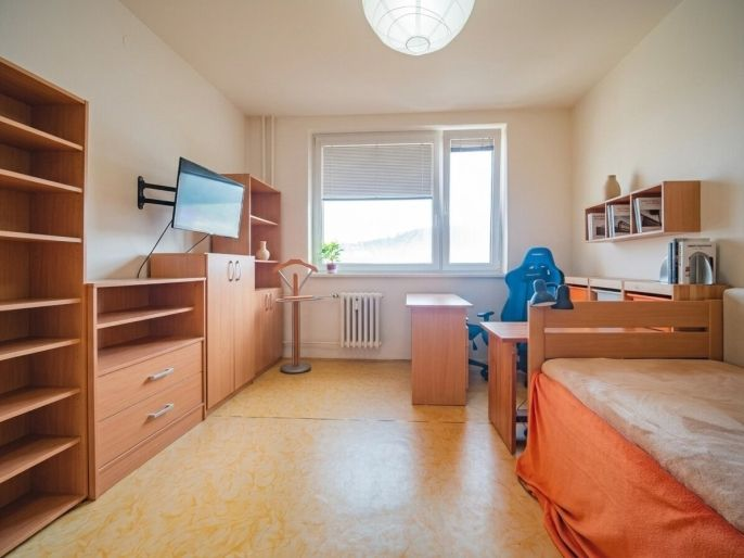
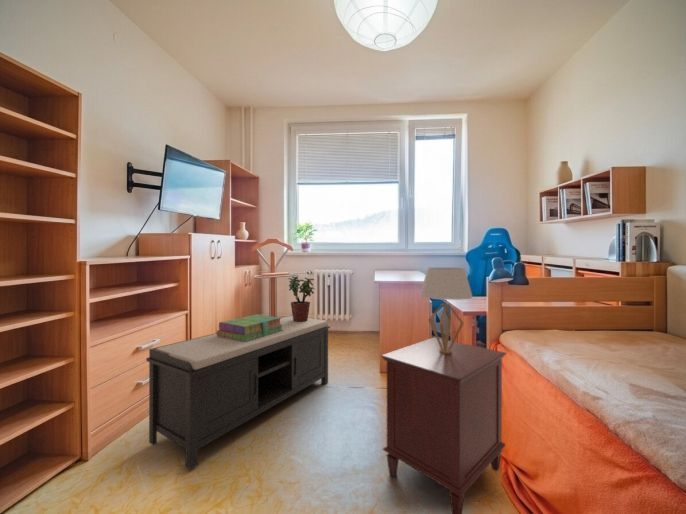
+ stack of books (251, 326)
+ nightstand (444, 412)
+ bench (255, 369)
+ table lamp (445, 309)
+ potted plant (298, 297)
